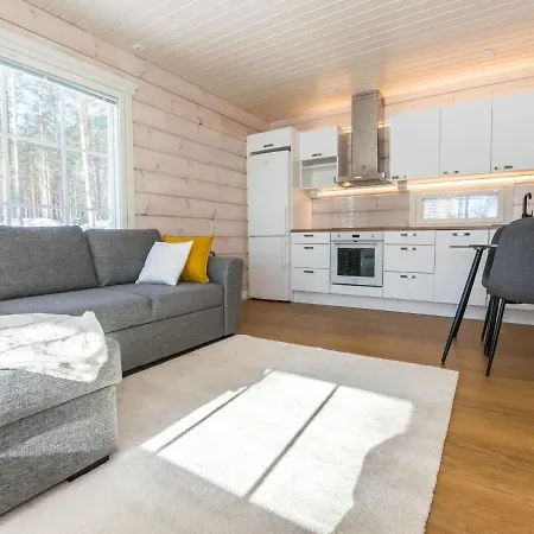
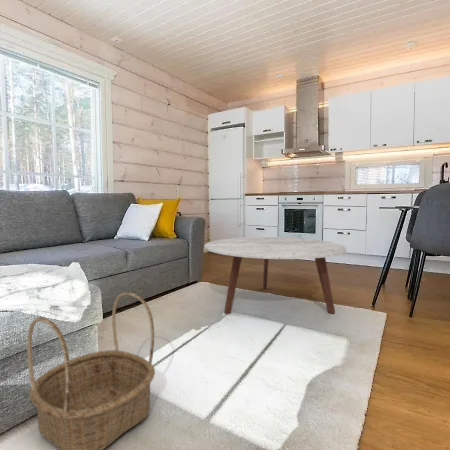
+ basket (95, 363)
+ coffee table (267, 274)
